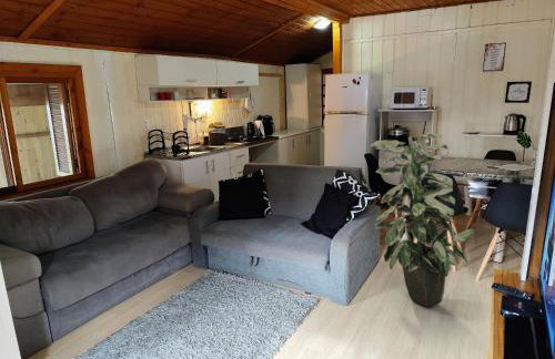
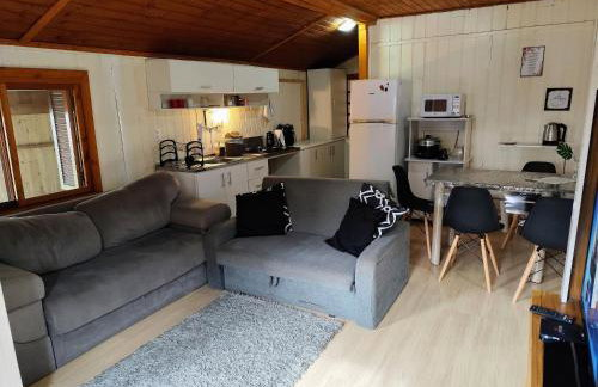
- indoor plant (418, 220)
